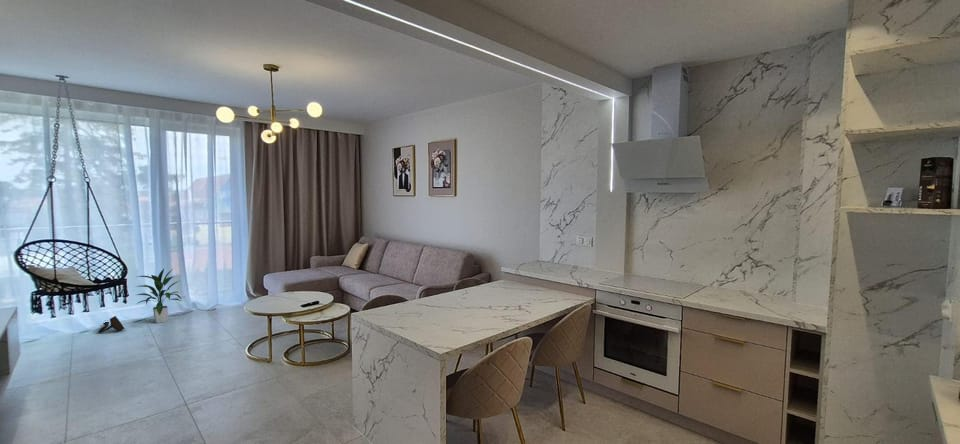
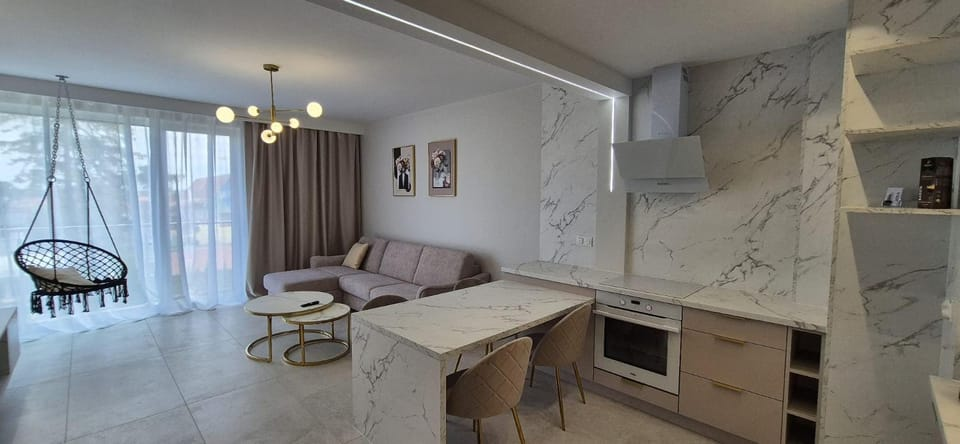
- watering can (110, 321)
- indoor plant (159, 295)
